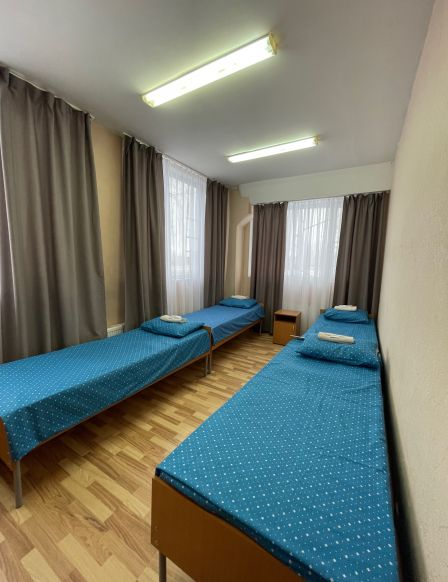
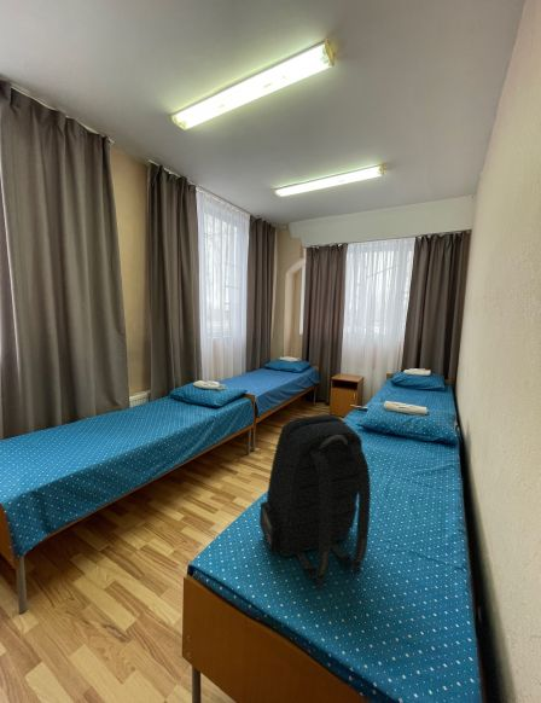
+ backpack (318, 486)
